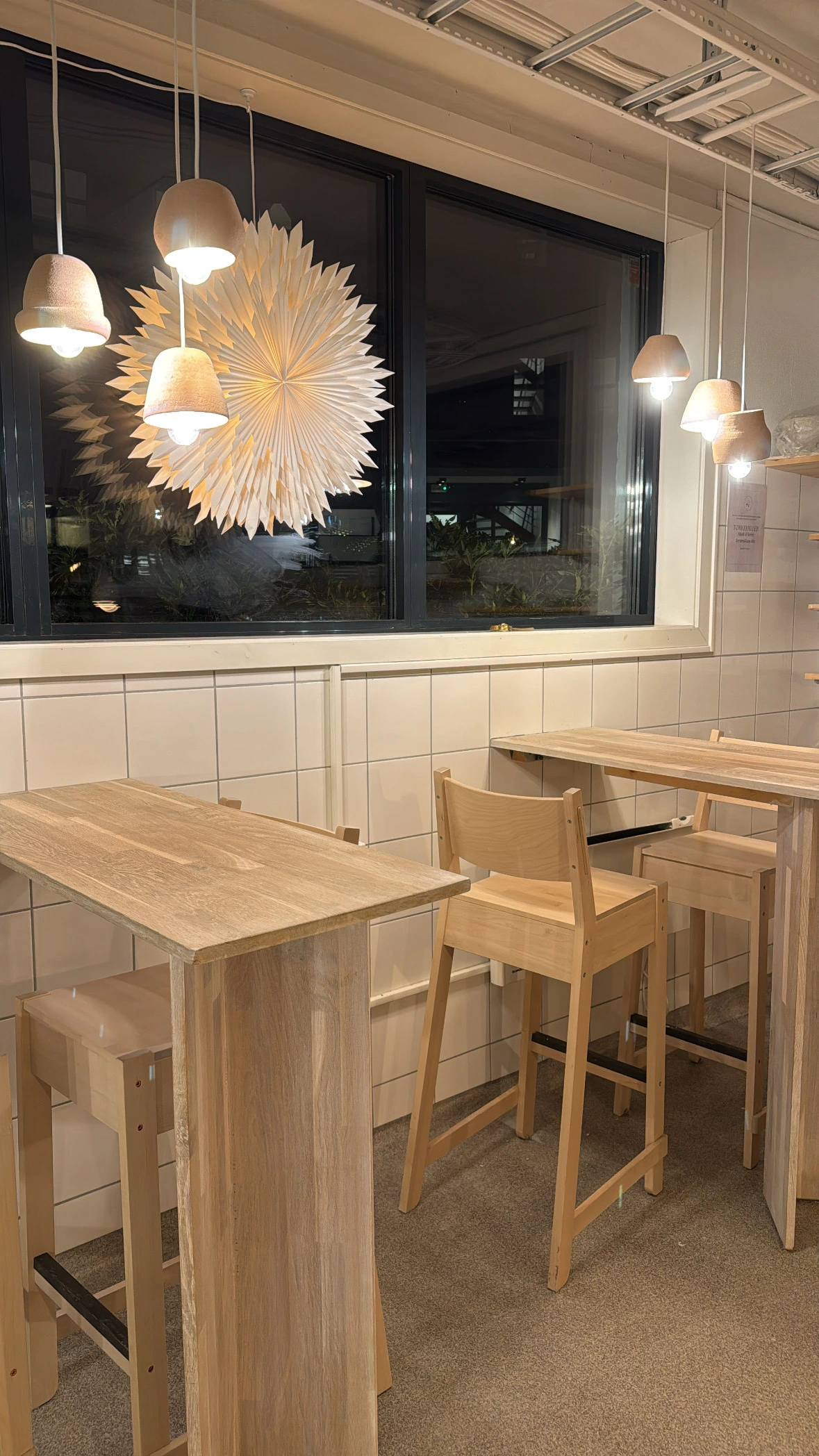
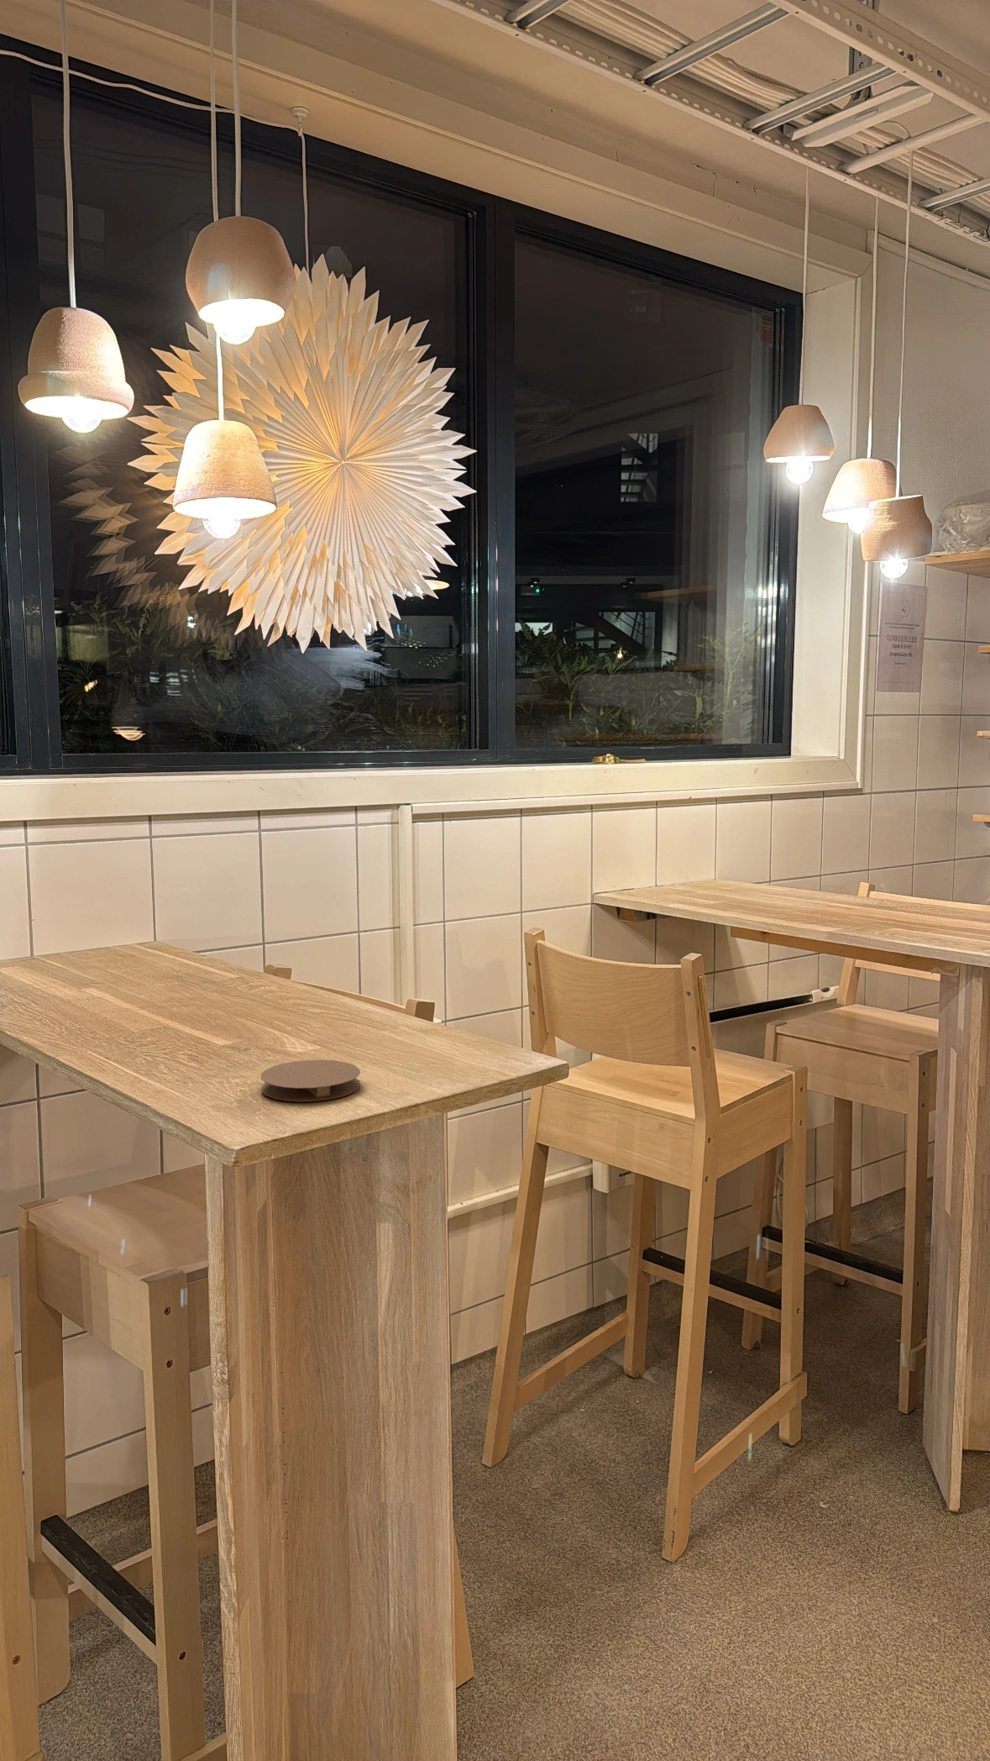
+ coaster (311, 1080)
